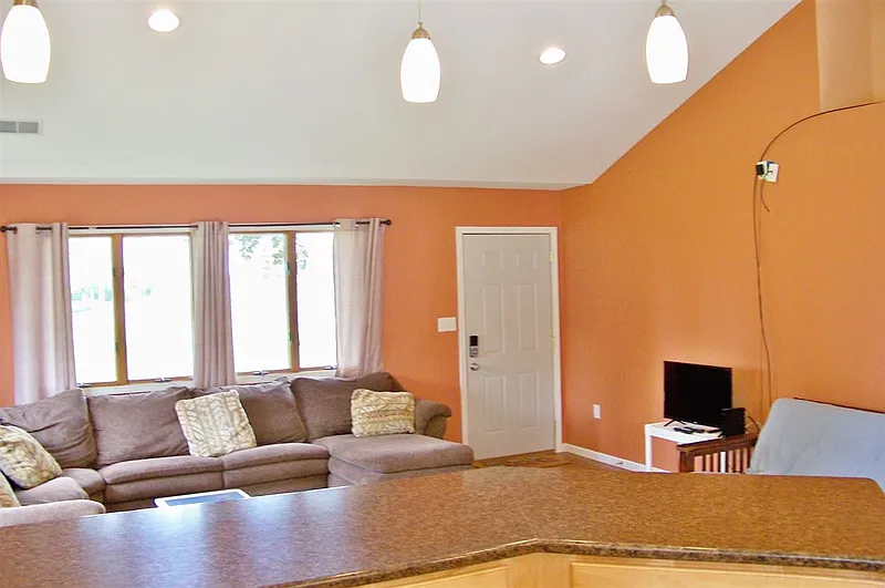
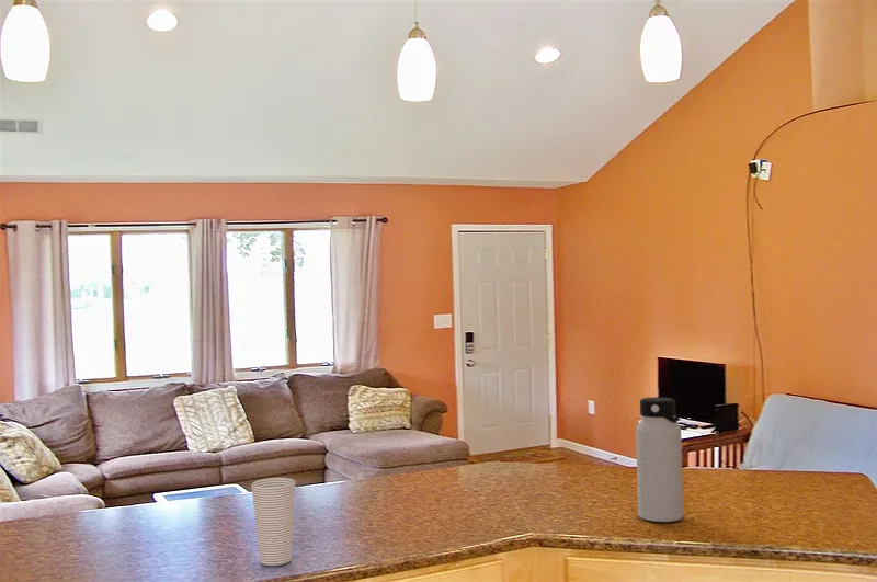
+ water bottle (659, 457)
+ cup (274, 522)
